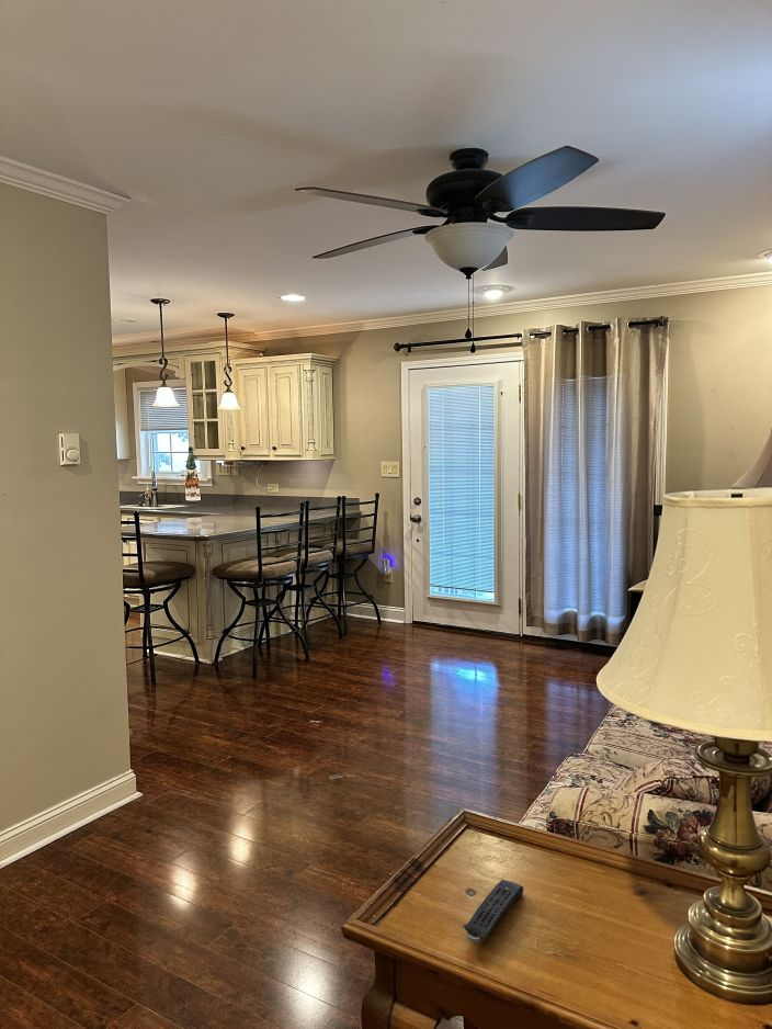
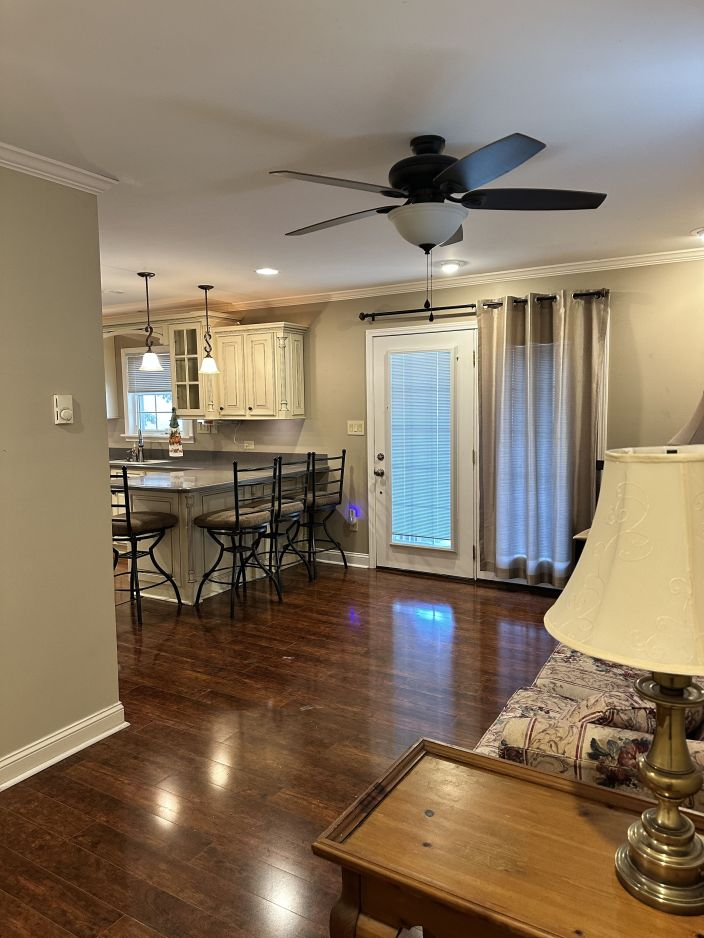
- remote control (493, 909)
